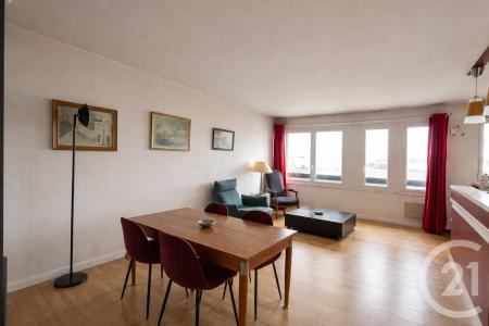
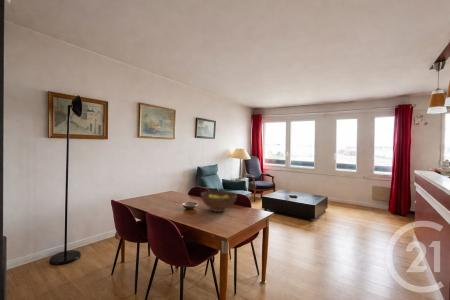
+ fruit bowl (218, 202)
